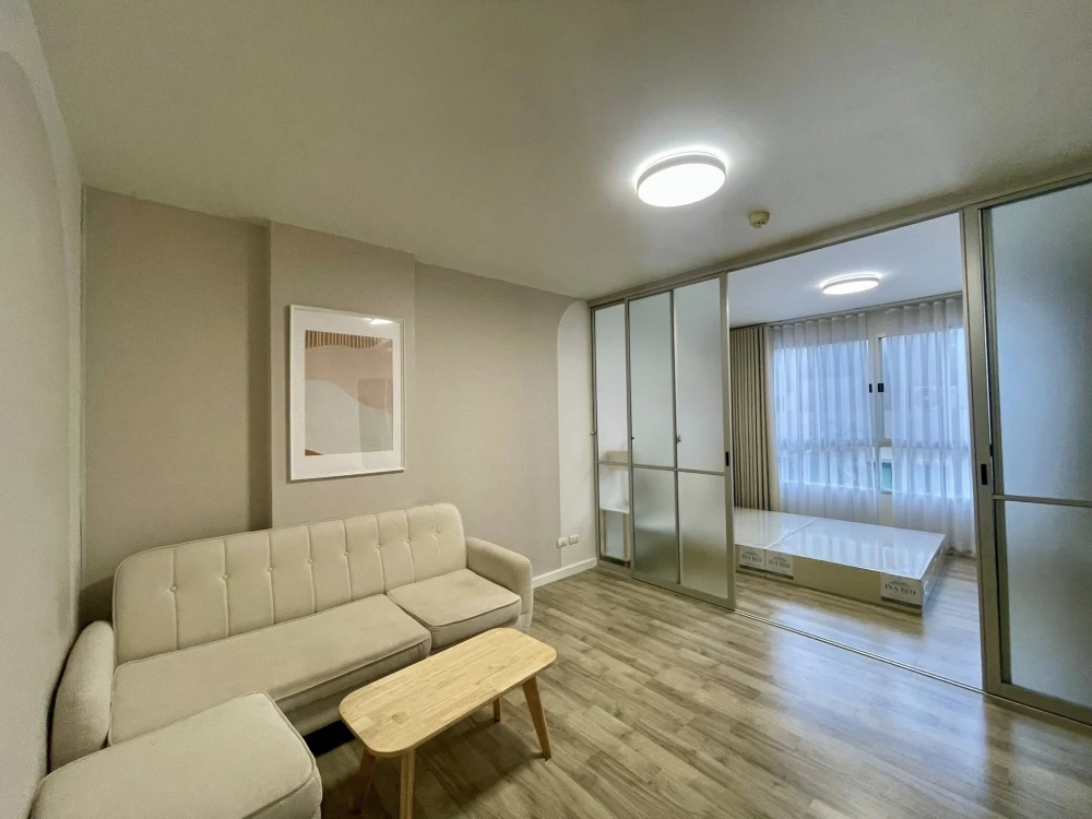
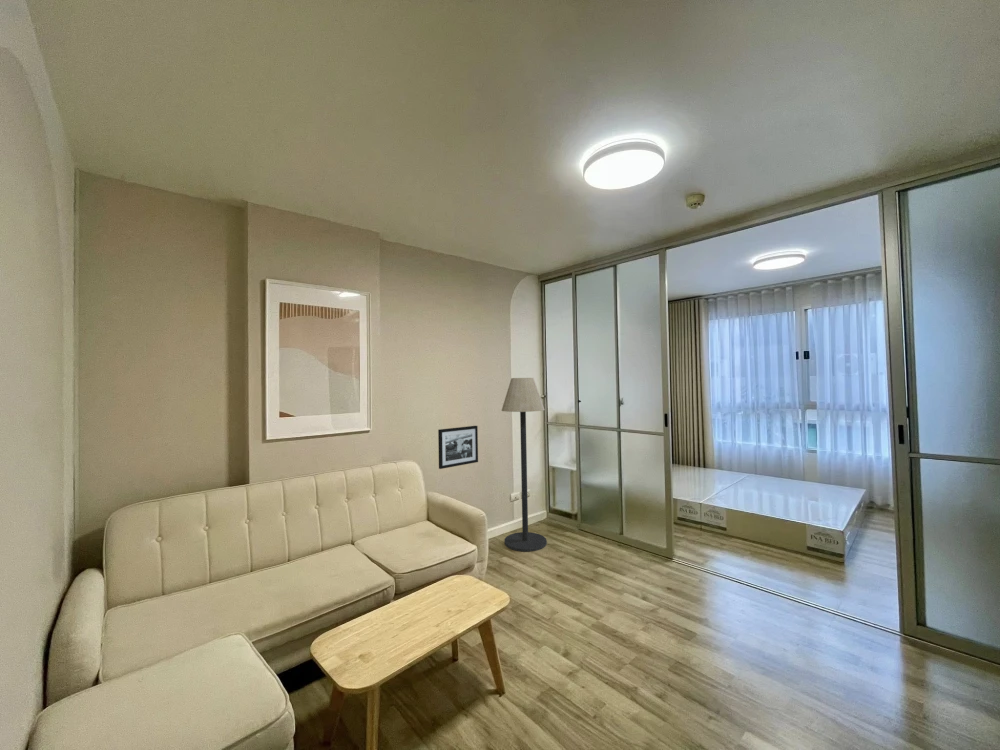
+ floor lamp (523, 459)
+ picture frame (458, 446)
